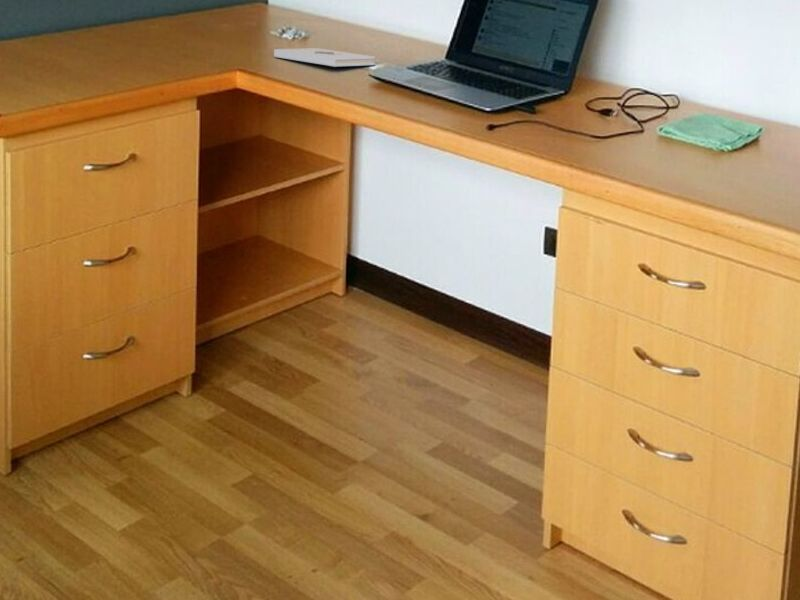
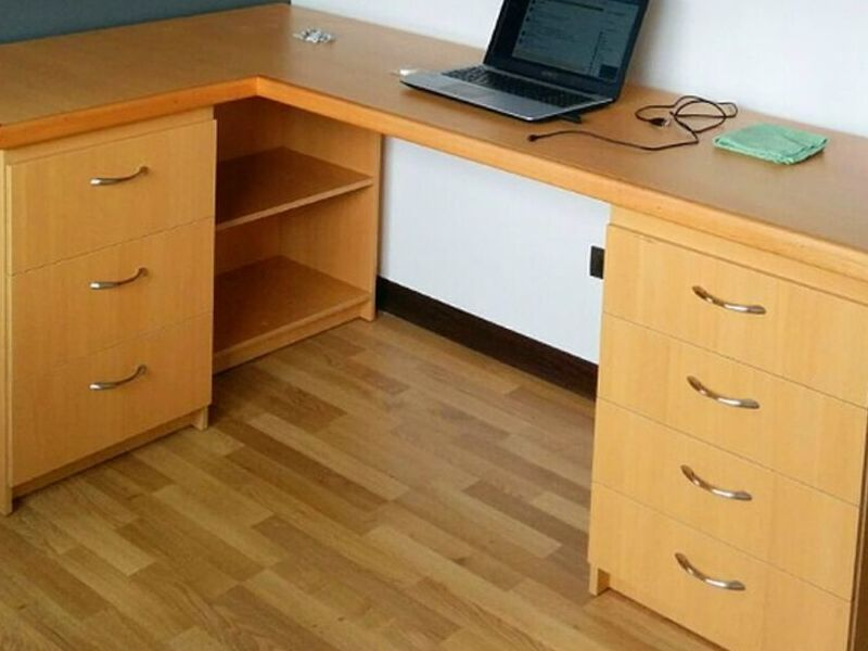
- notepad (325, 56)
